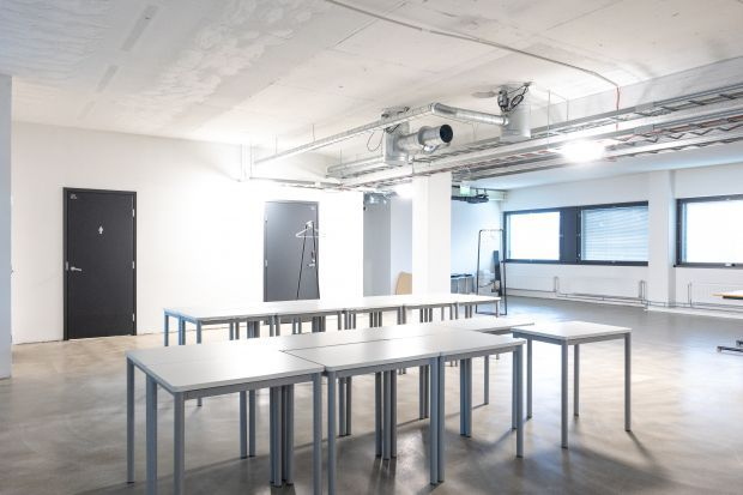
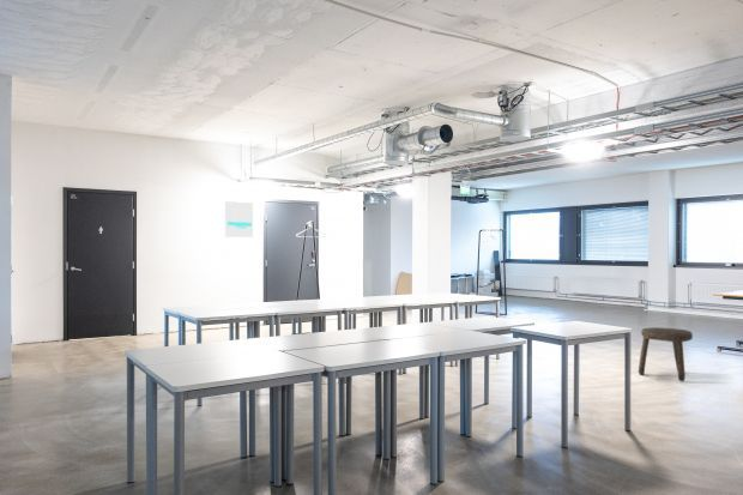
+ wall art (238, 219)
+ stool (673, 351)
